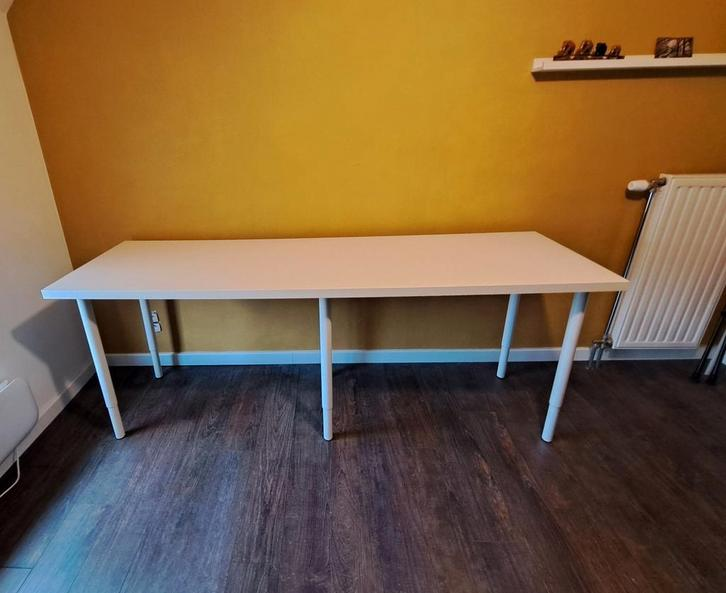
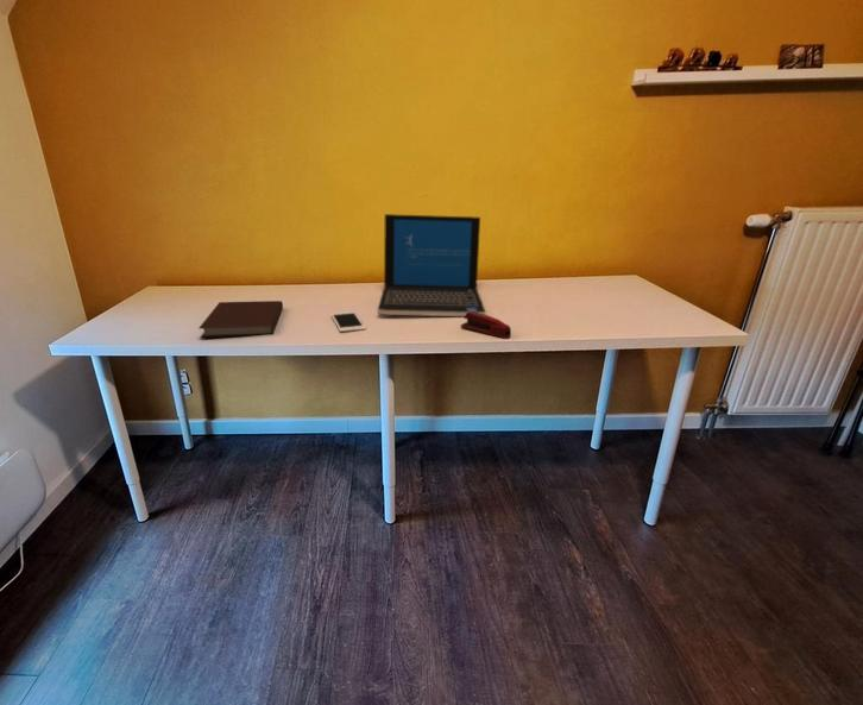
+ notebook (244, 317)
+ cell phone (347, 321)
+ stapler (486, 323)
+ laptop (432, 263)
